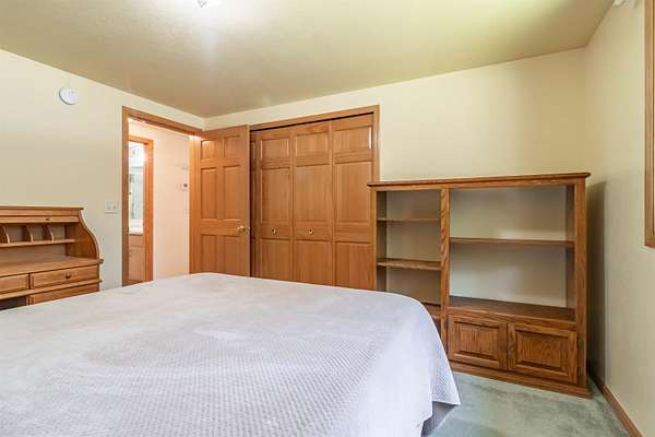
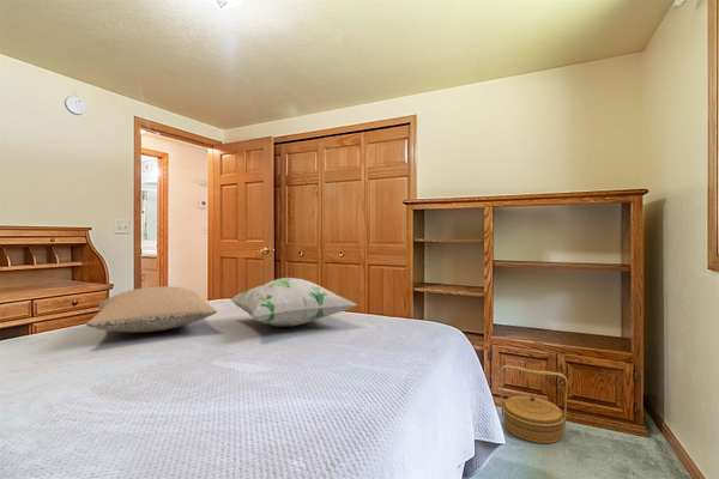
+ decorative pillow (290, 301)
+ pillow (155, 308)
+ basket (532, 399)
